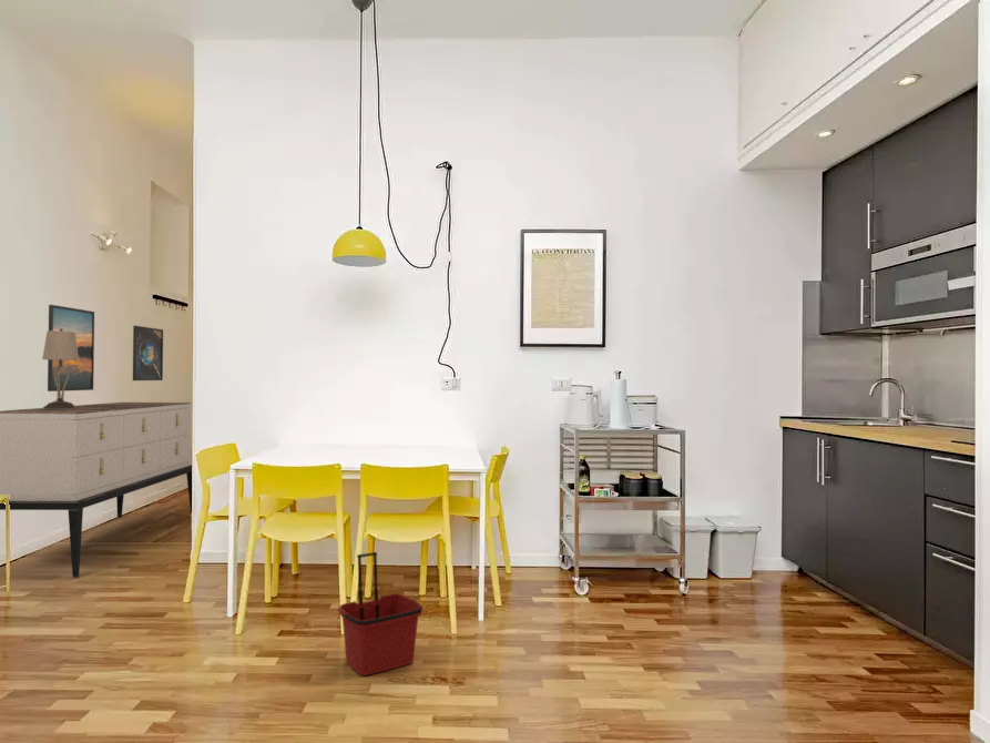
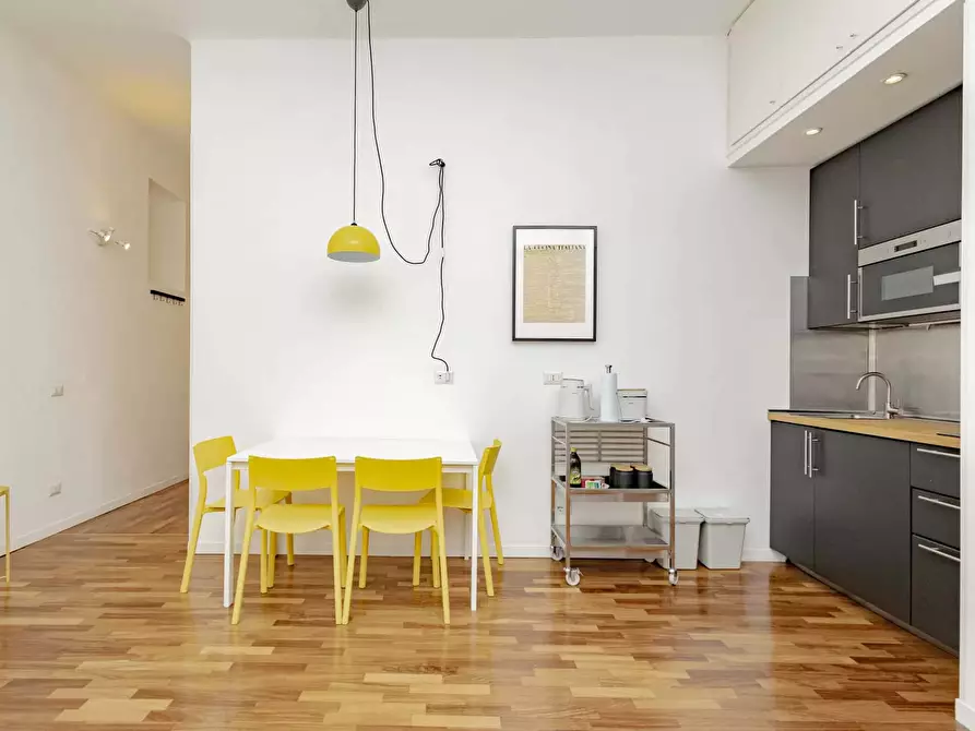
- table lamp (60, 368)
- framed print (76, 346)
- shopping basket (379, 611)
- sideboard (102, 474)
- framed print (149, 354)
